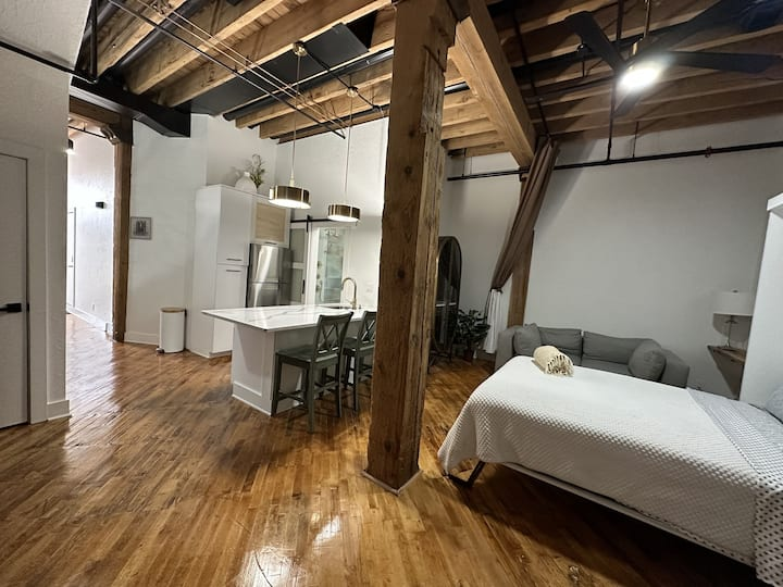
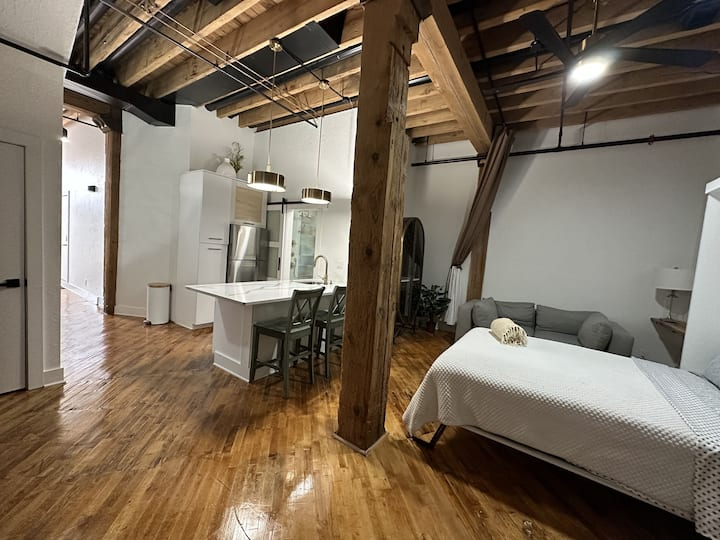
- wall art (140, 228)
